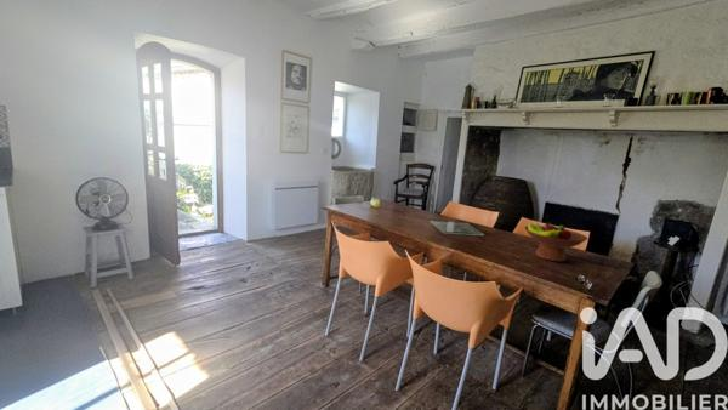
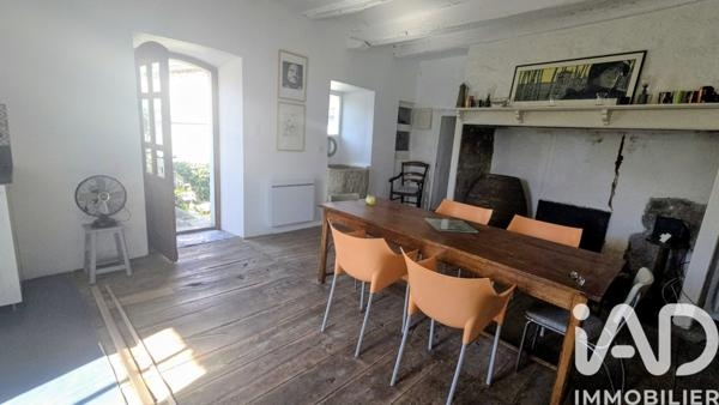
- fruit bowl (553, 239)
